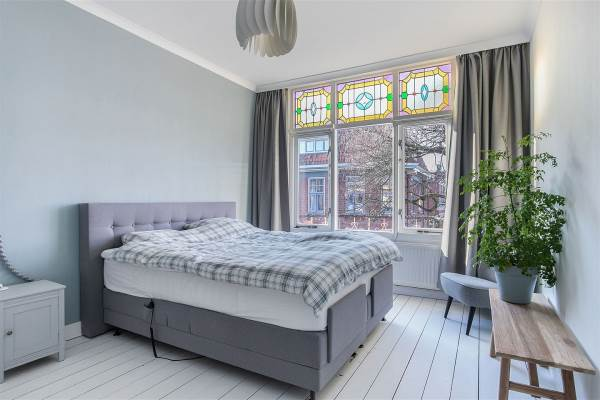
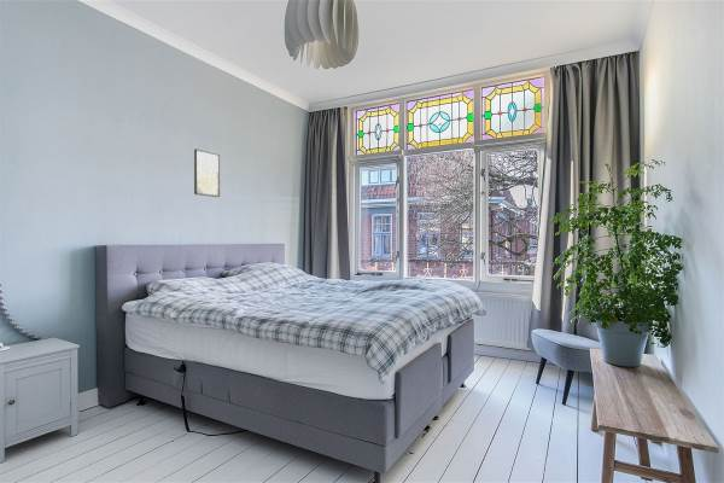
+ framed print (206, 174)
